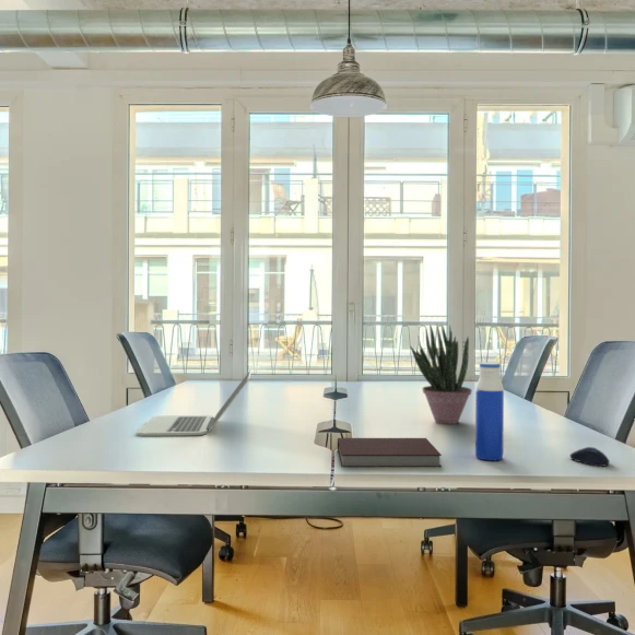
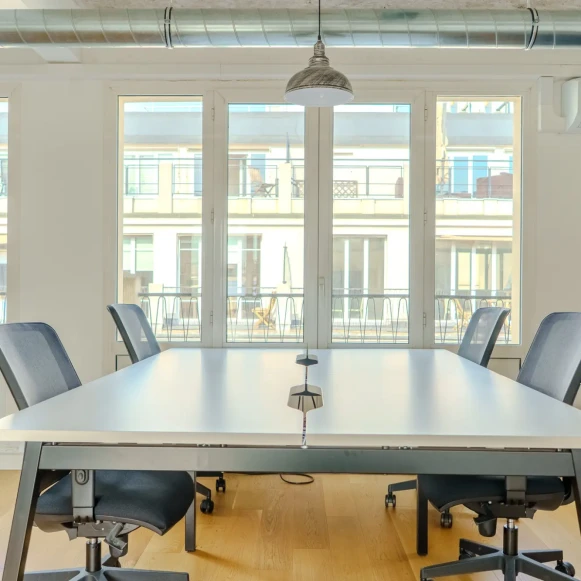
- notebook (386, 451)
- laptop (198, 415)
- computer mouse (590, 454)
- potted plant (440, 373)
- water bottle (489, 410)
